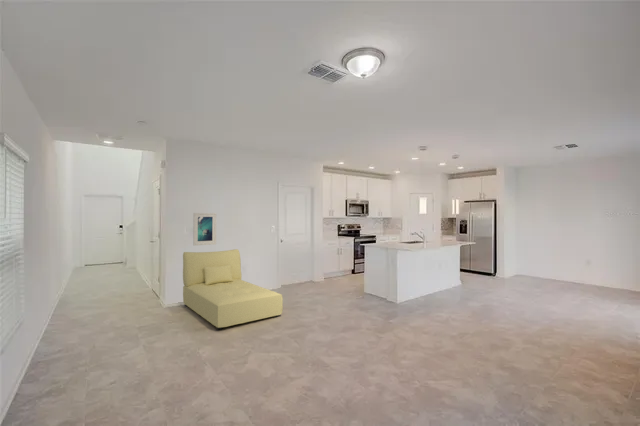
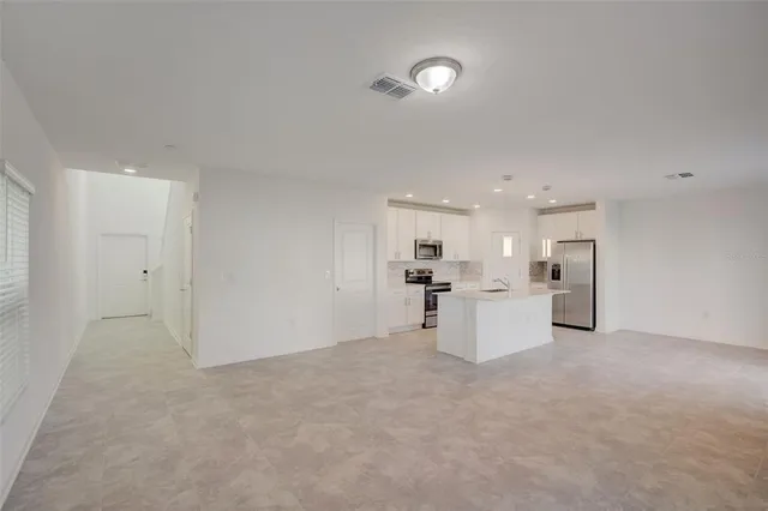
- sofa (229, 282)
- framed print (205, 228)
